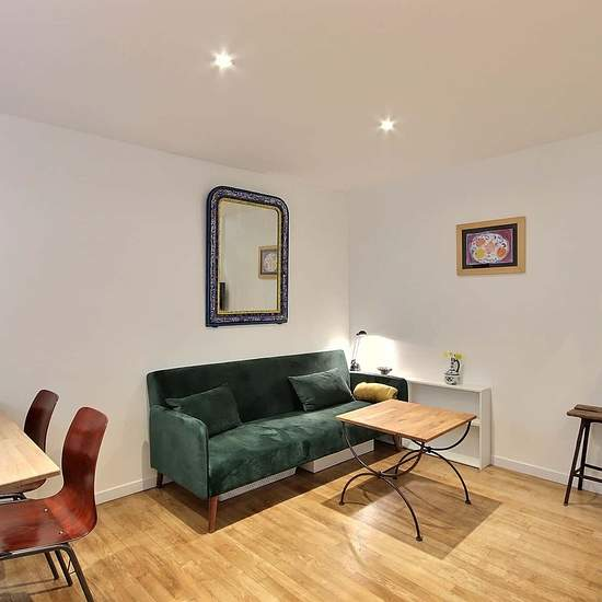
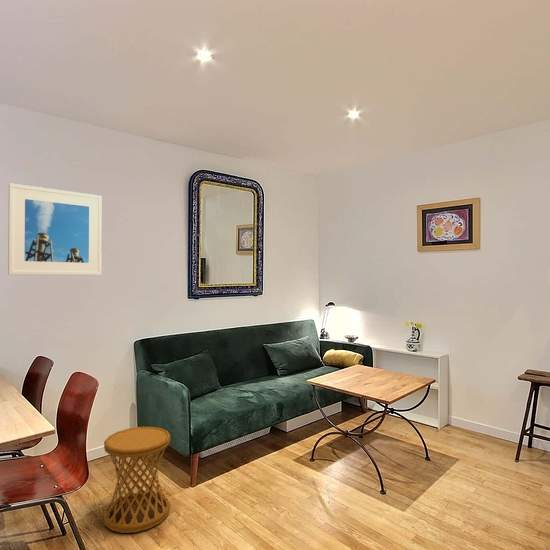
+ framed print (58, 232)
+ side table (137, 475)
